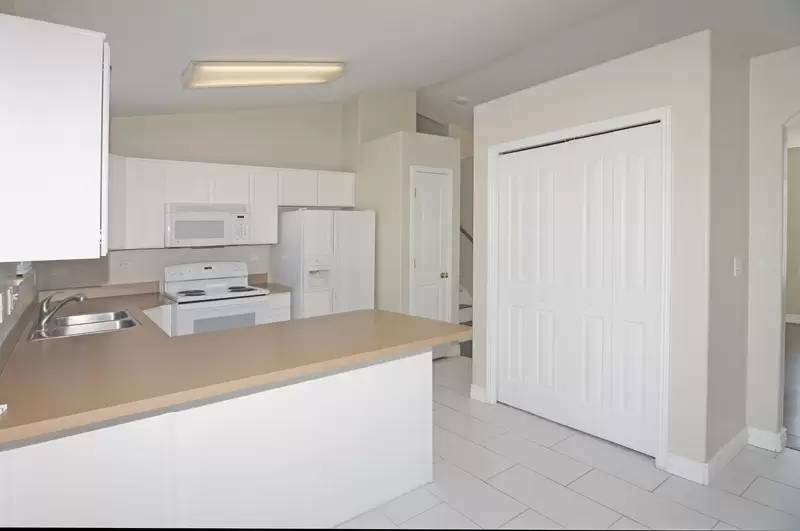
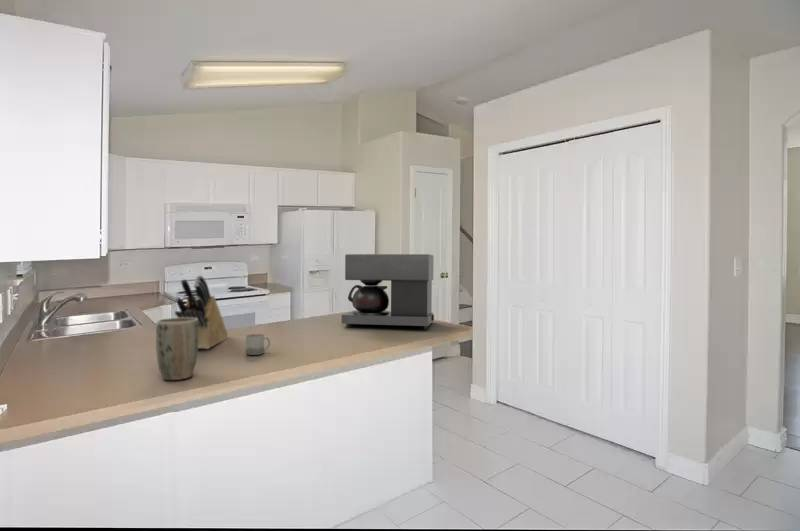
+ knife block (202, 310)
+ cup (258, 344)
+ coffee maker (391, 289)
+ plant pot (177, 348)
